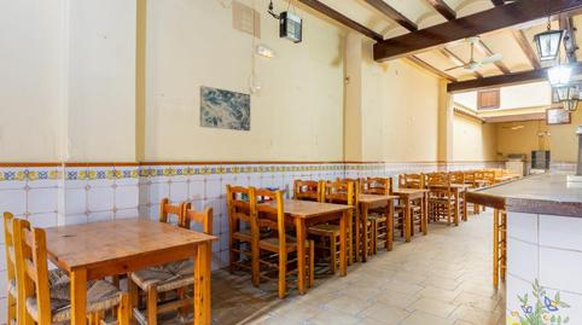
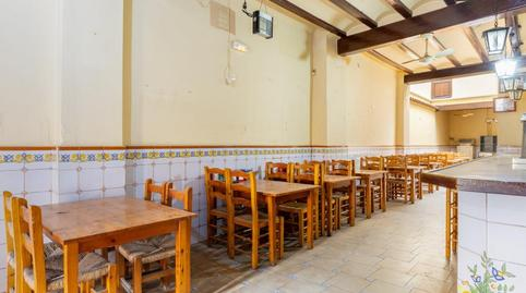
- wall art (226, 109)
